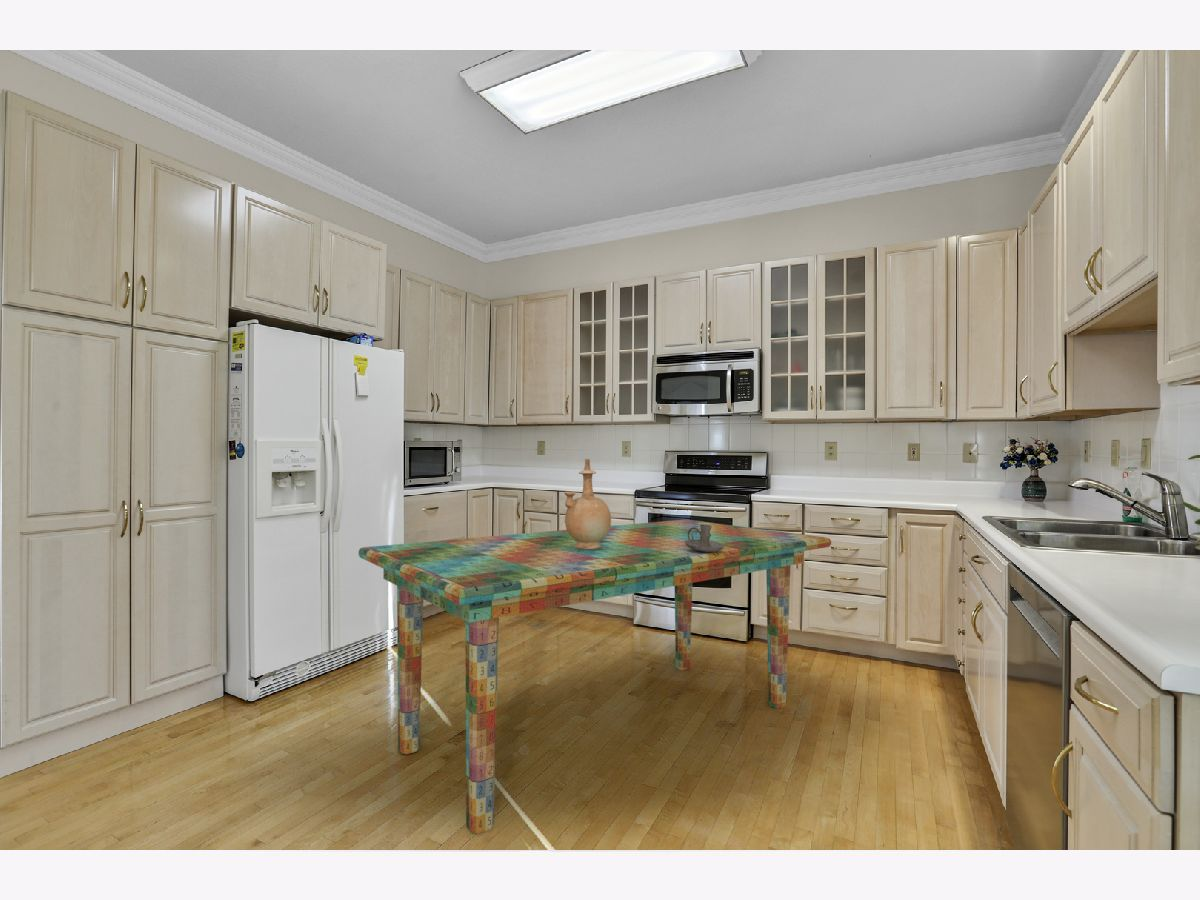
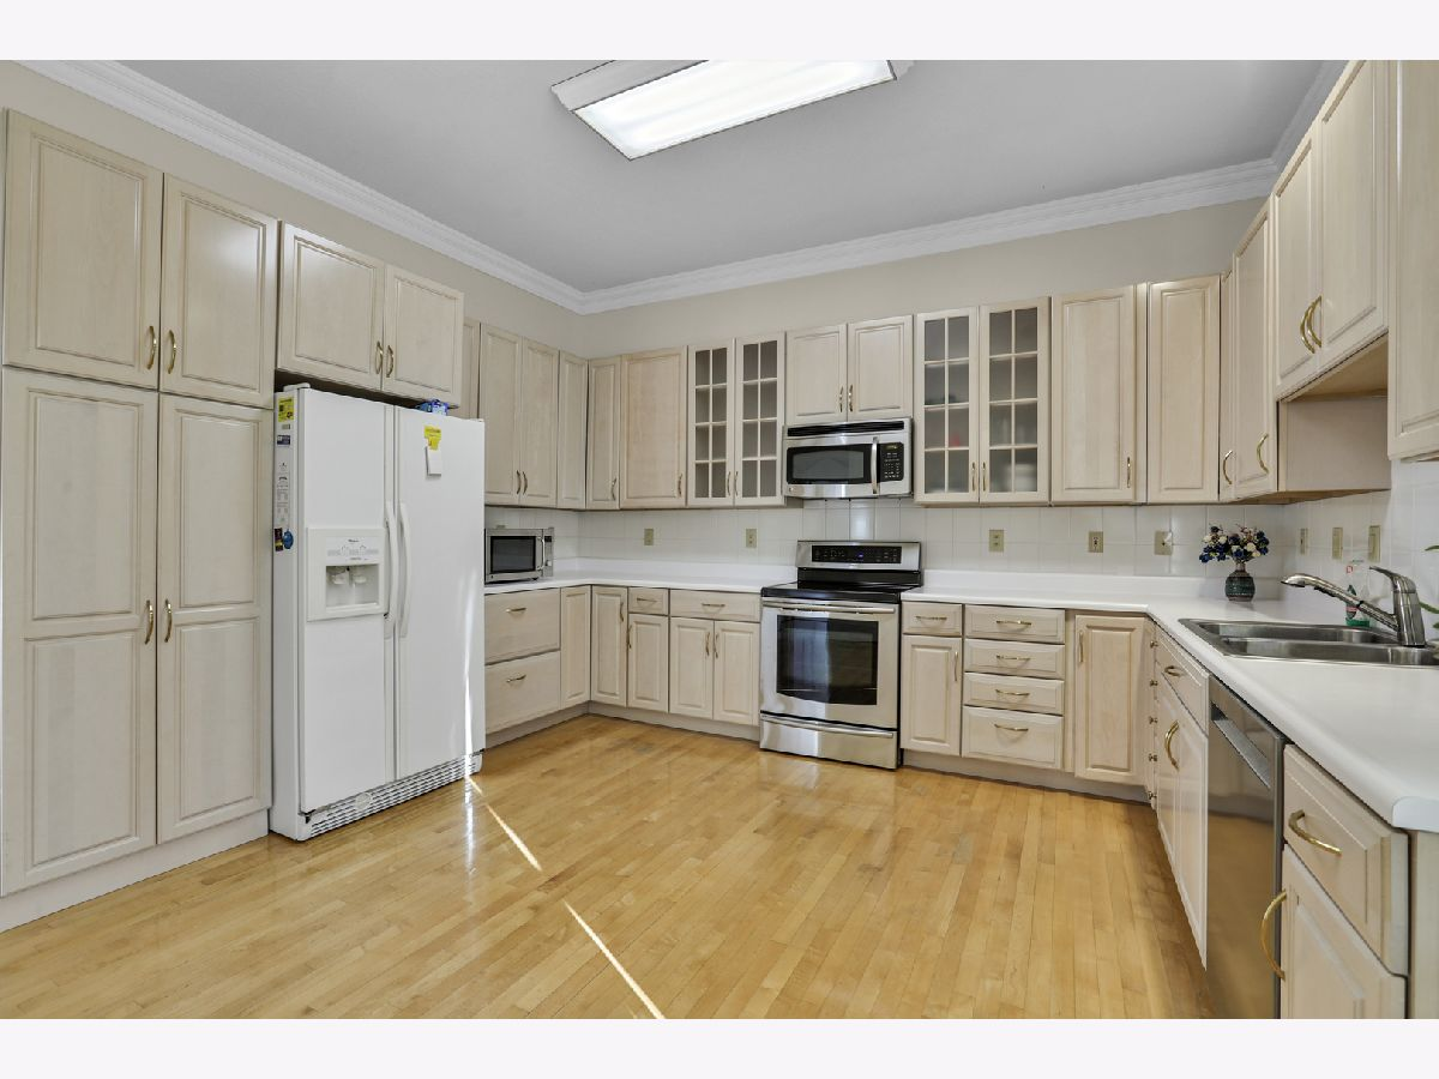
- vase (587, 502)
- dining table (604, 598)
- candle holder (701, 537)
